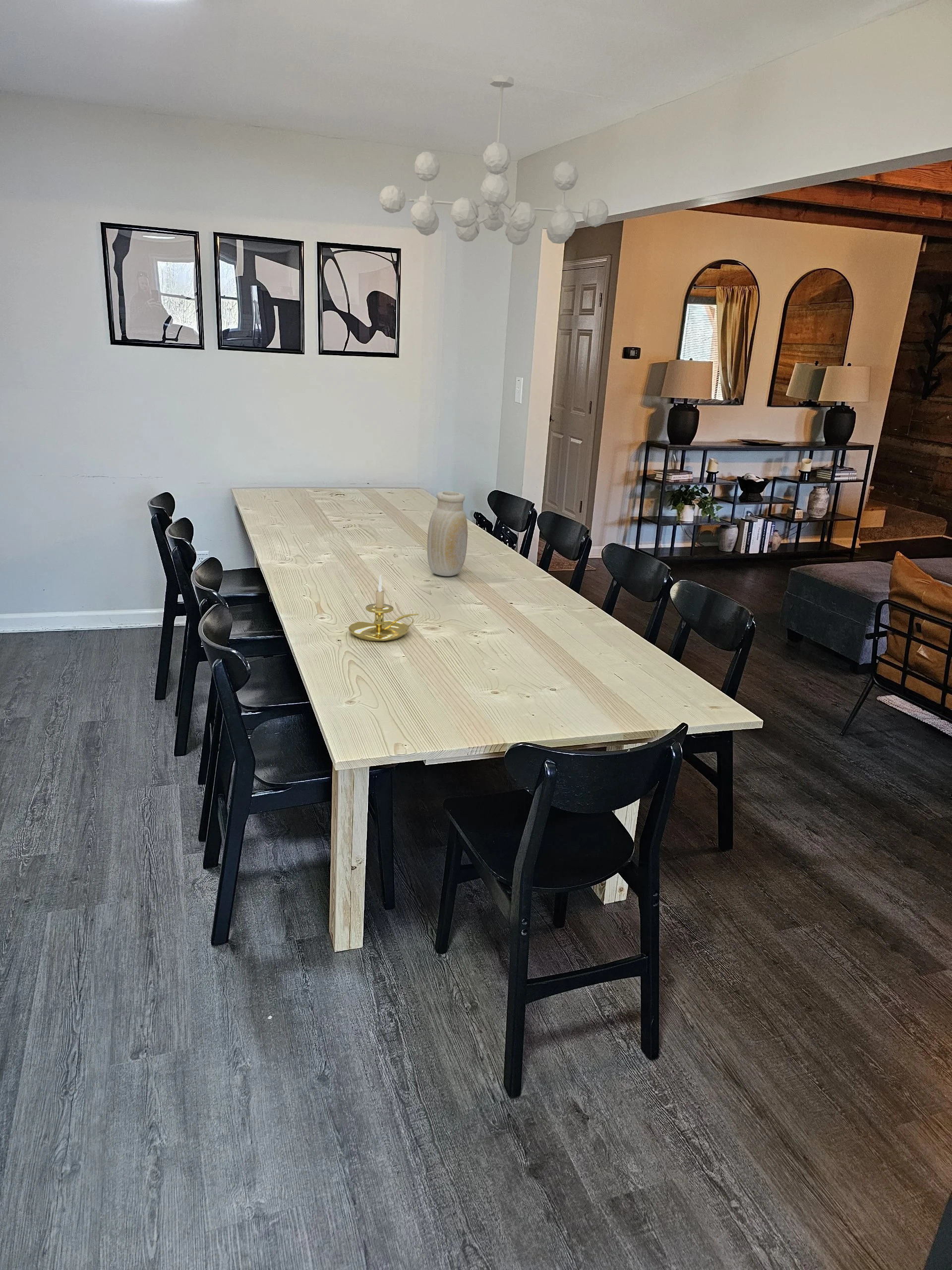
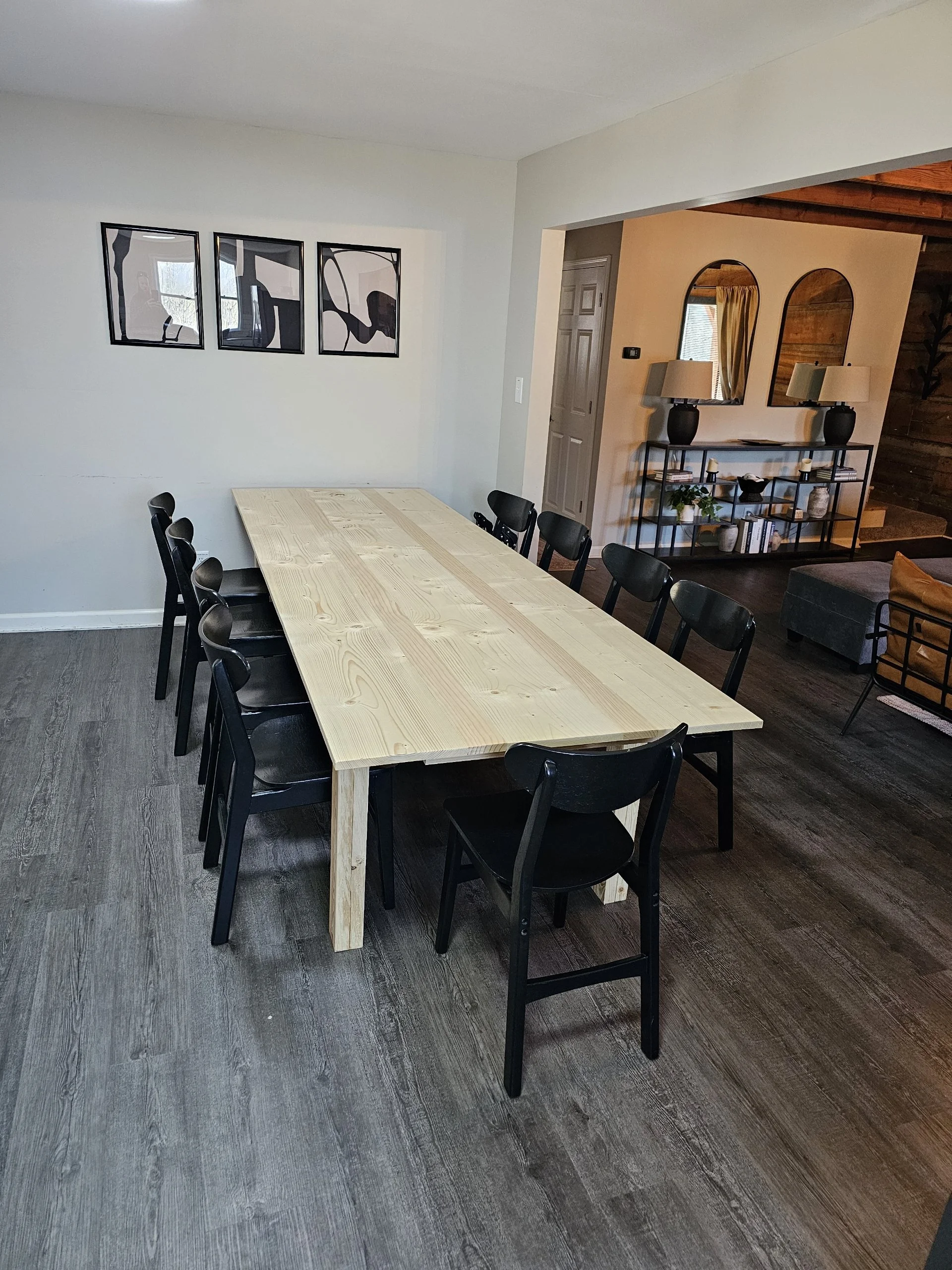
- chandelier (497, 160)
- candle holder (384, 605)
- vase (445, 528)
